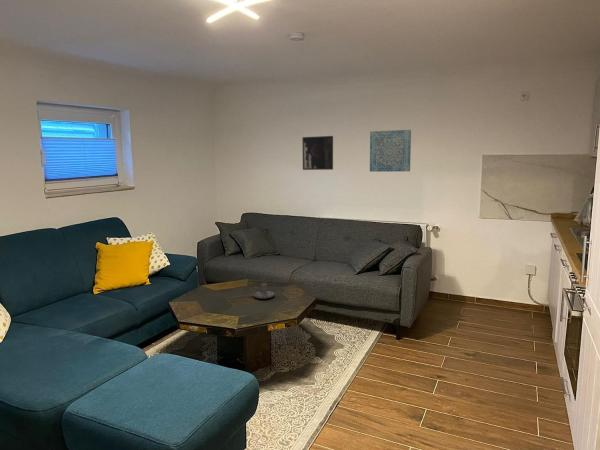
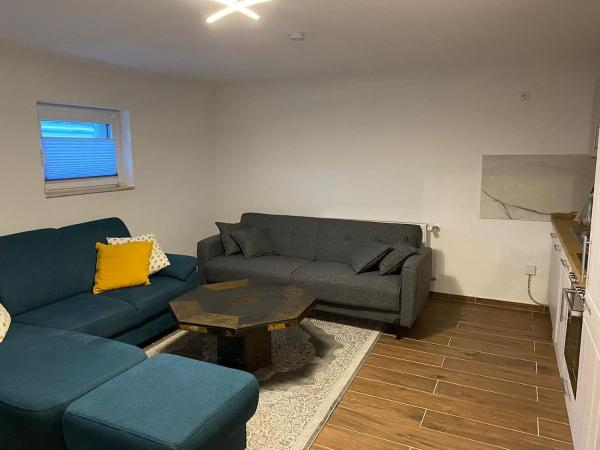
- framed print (317, 153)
- candle holder (261, 290)
- wall art (389, 151)
